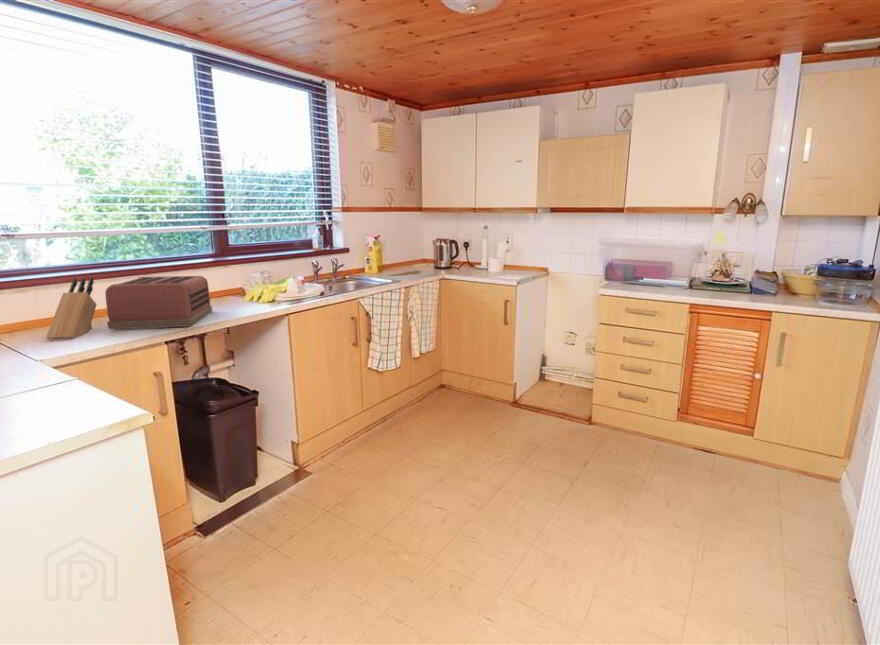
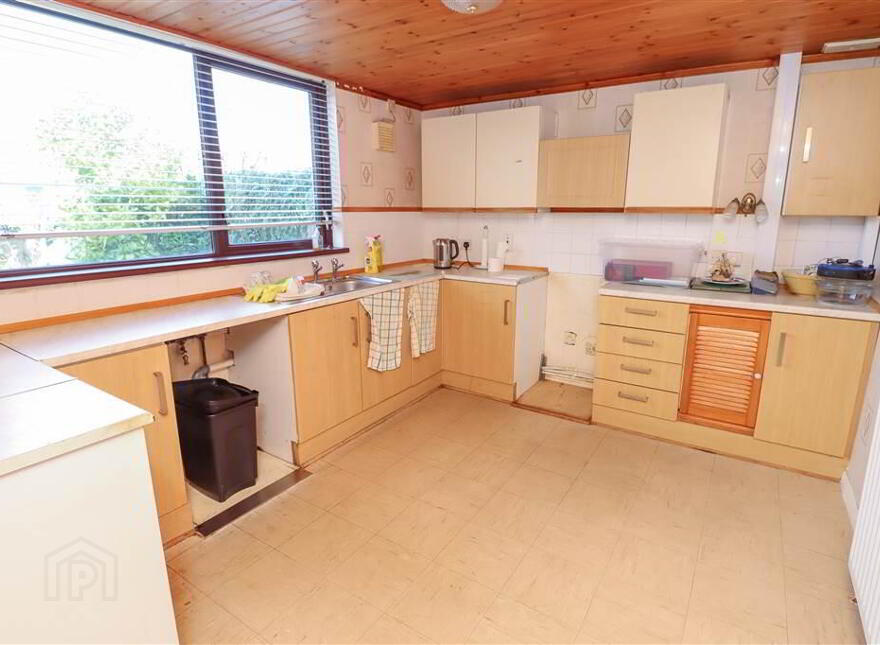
- toaster (164, 299)
- knife block (73, 306)
